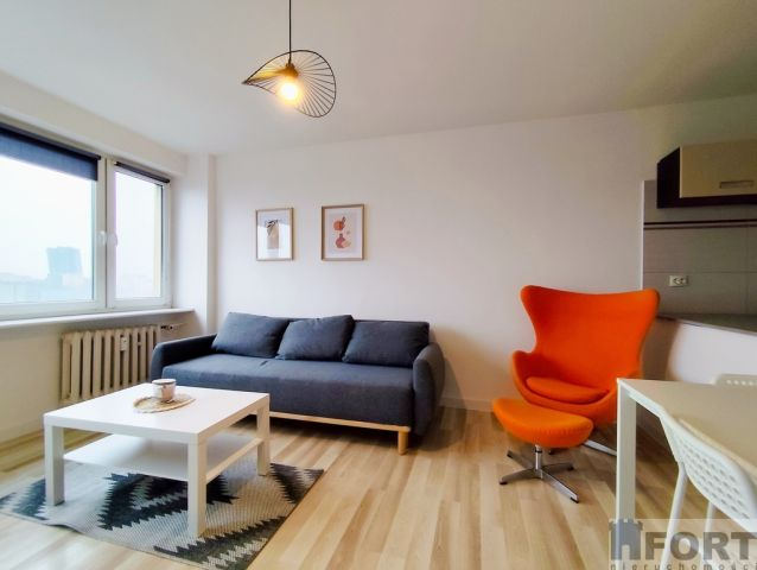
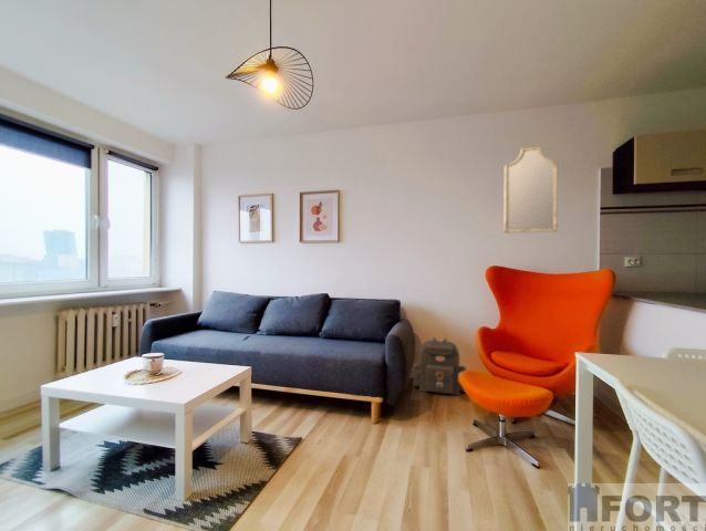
+ home mirror (530, 189)
+ backpack (439, 364)
